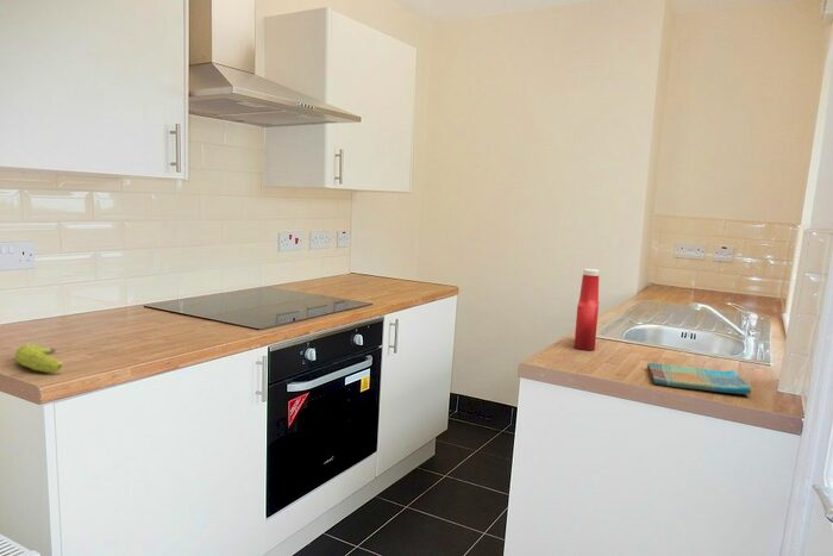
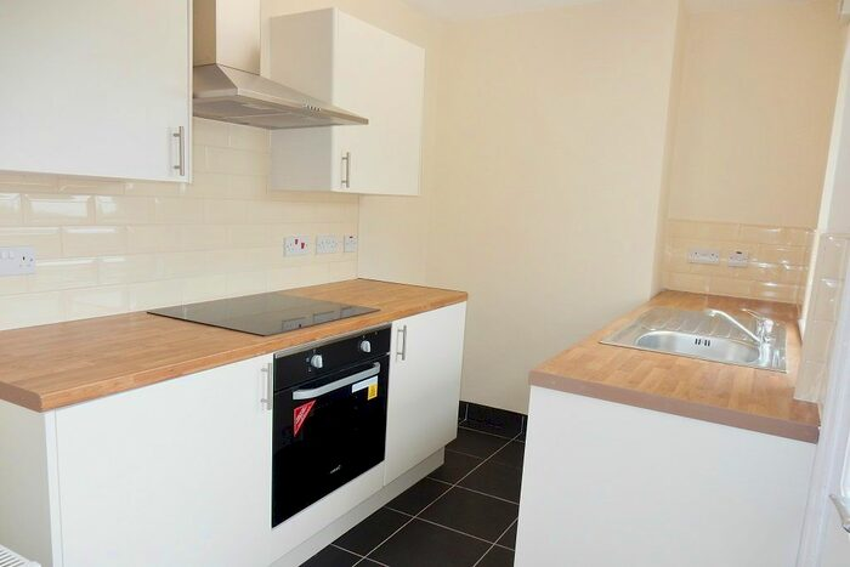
- soap bottle (588, 307)
- dish towel (696, 376)
- fruit (48, 355)
